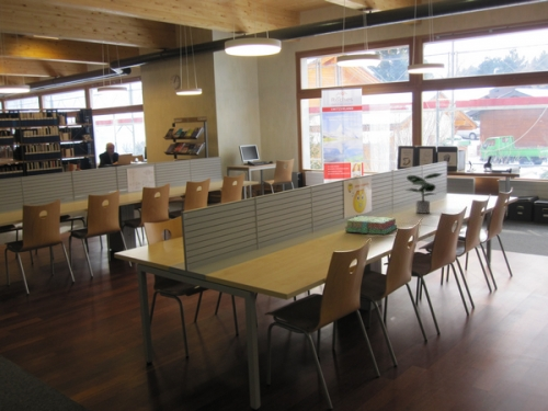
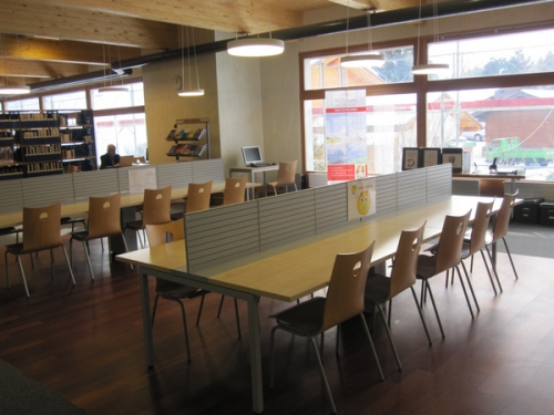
- stack of books (370, 225)
- potted plant (423, 193)
